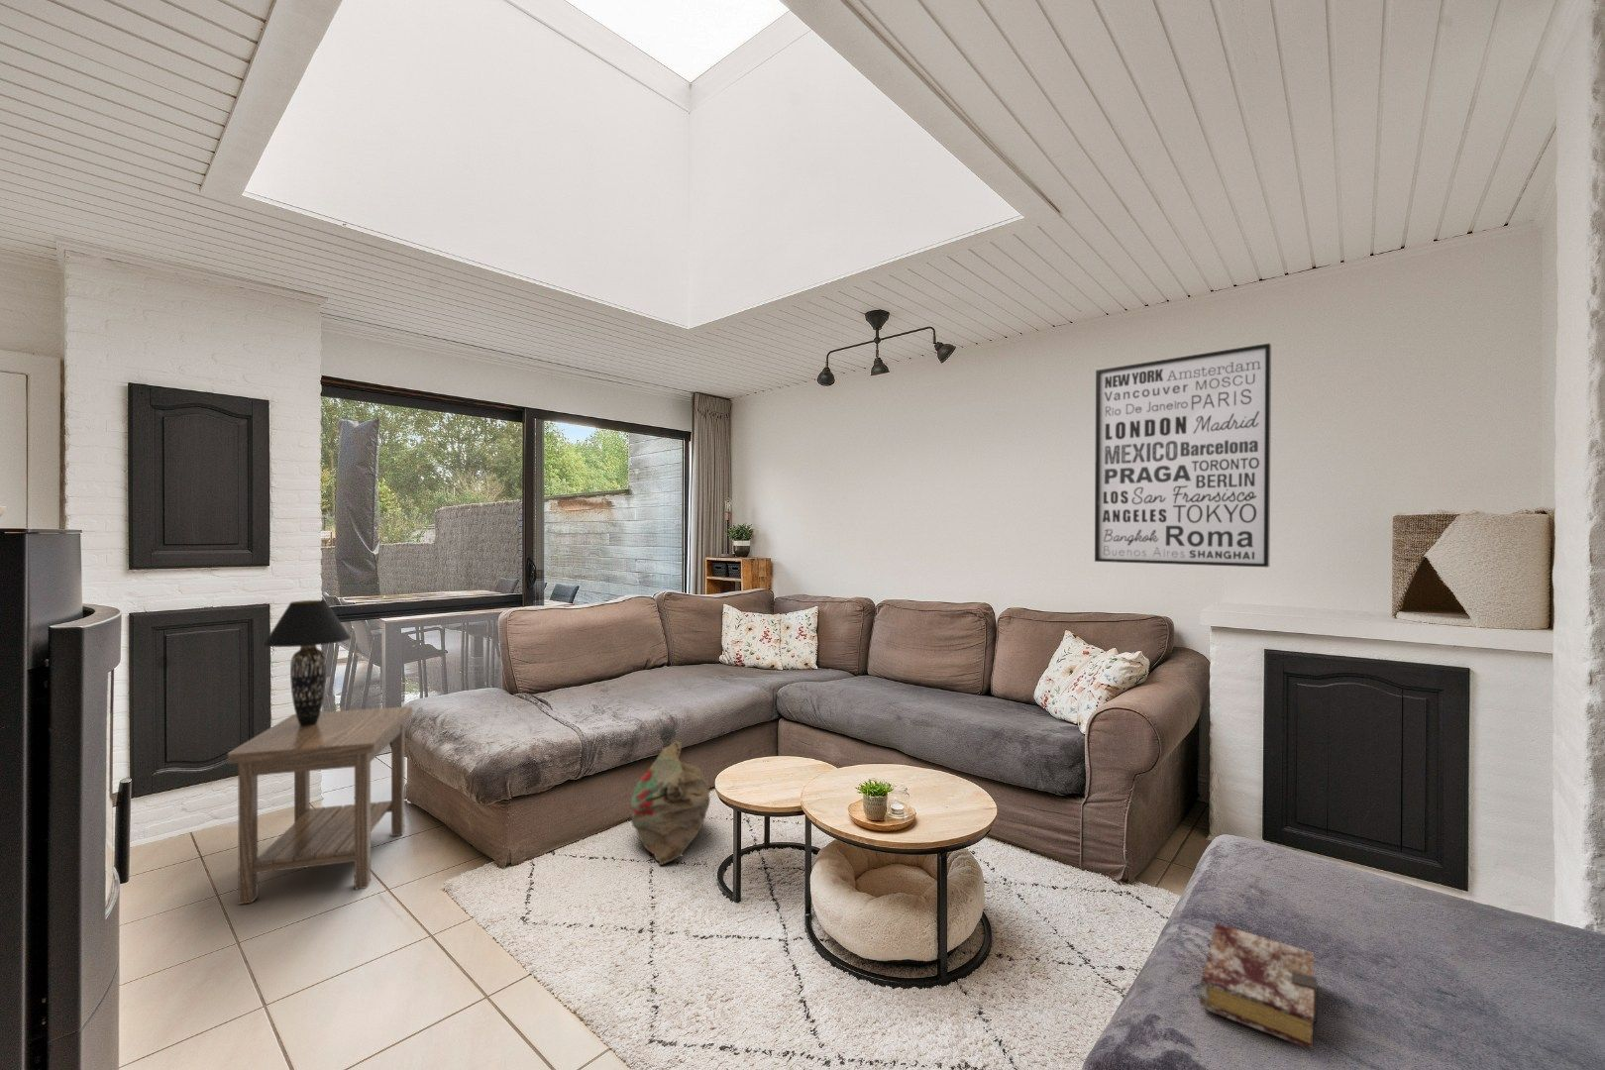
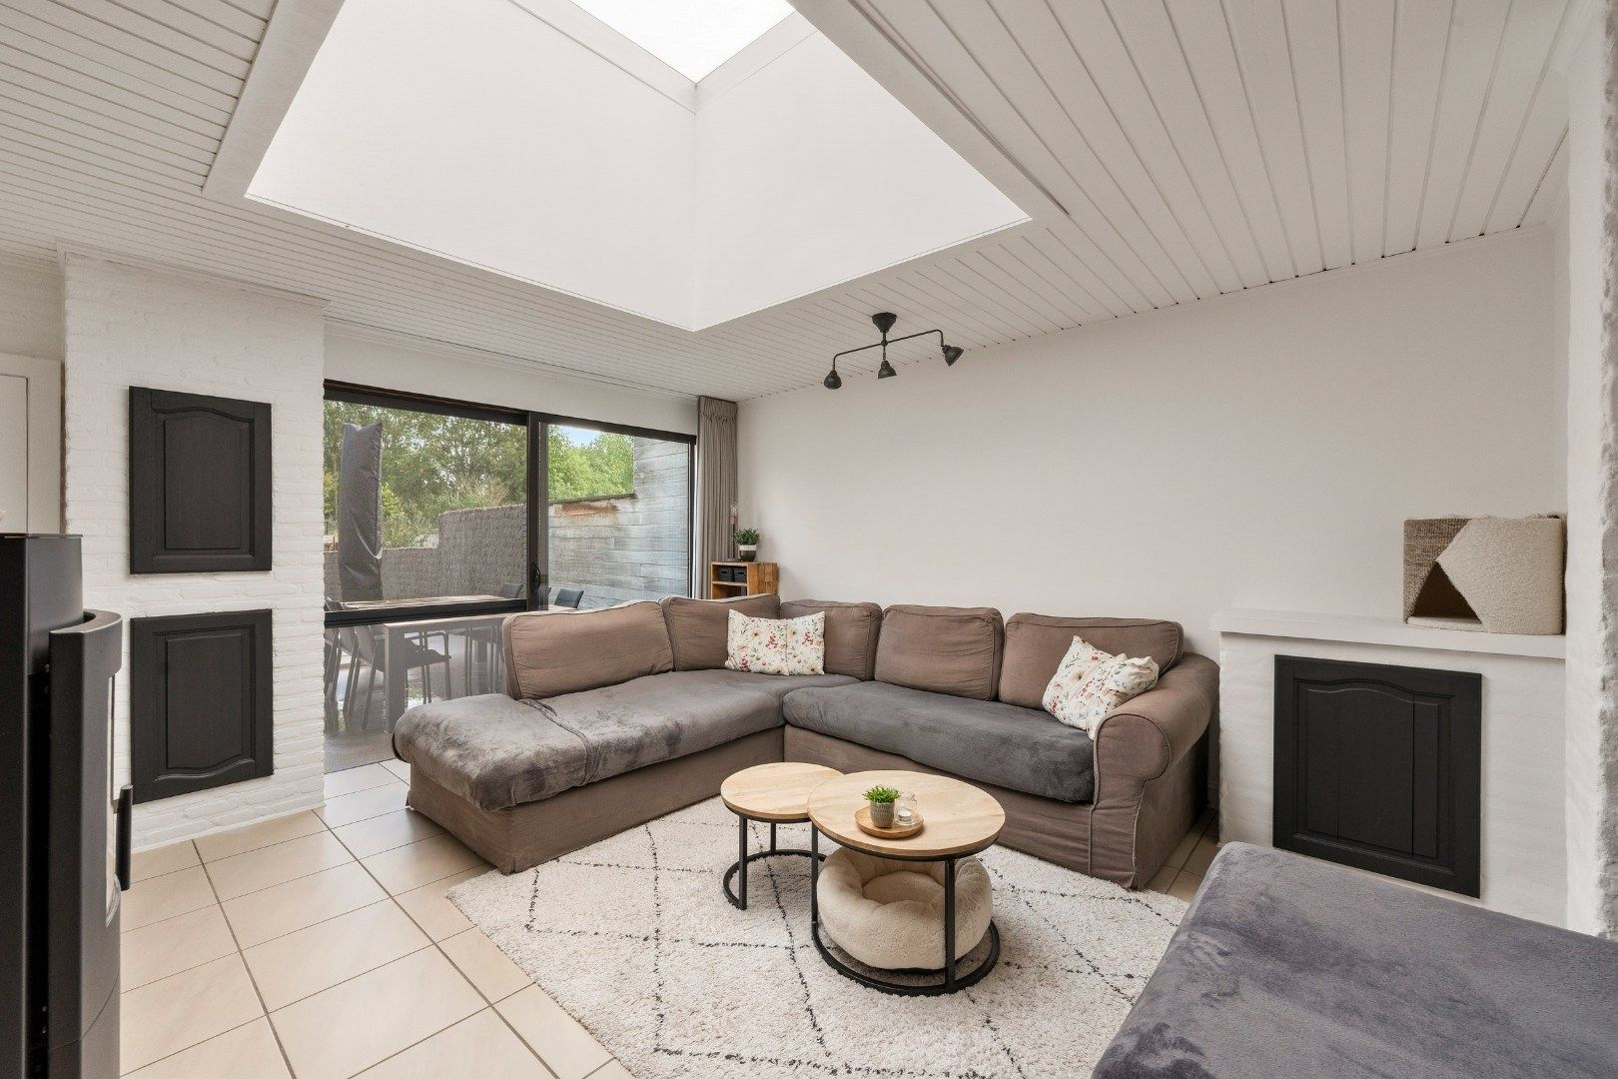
- wall art (1176, 461)
- table lamp (308, 662)
- bag (671, 795)
- book (1259, 980)
- side table (330, 806)
